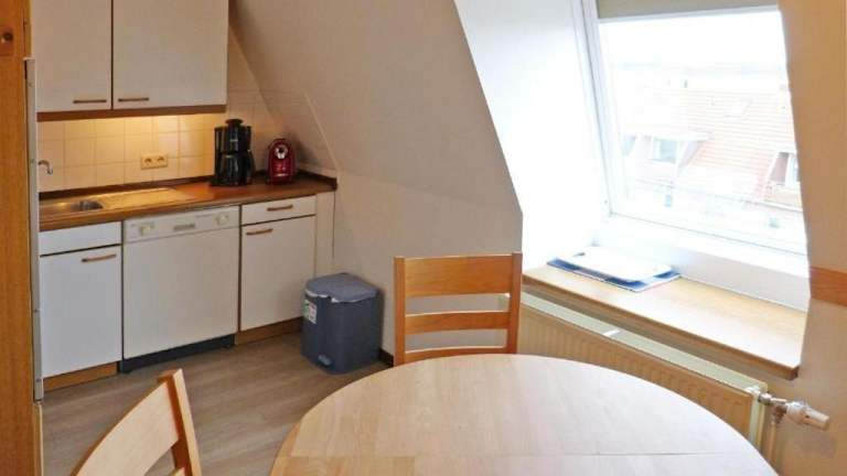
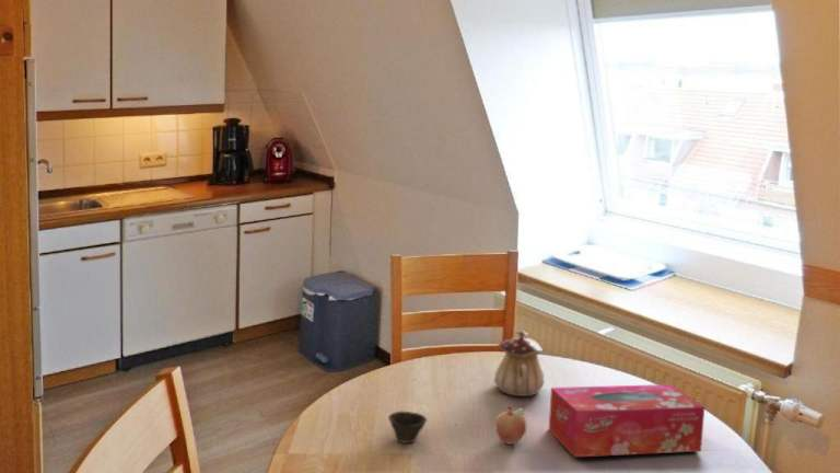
+ tissue box (625, 418)
+ fruit (511, 424)
+ cup (406, 427)
+ teapot (521, 360)
